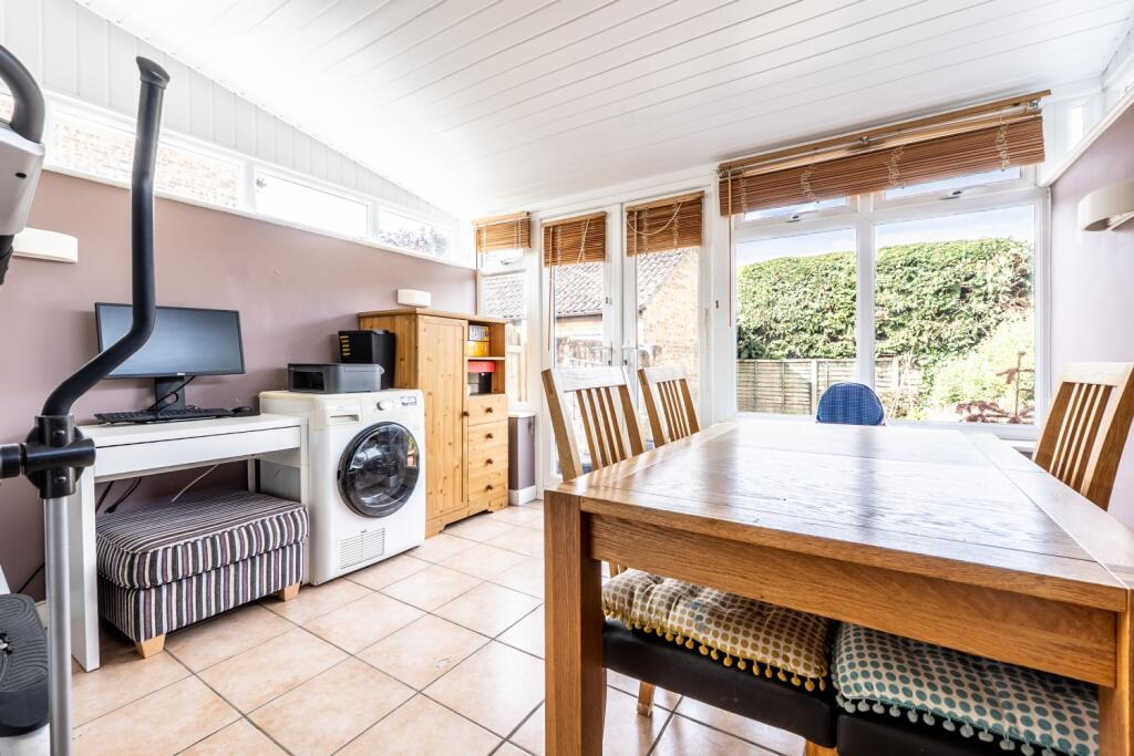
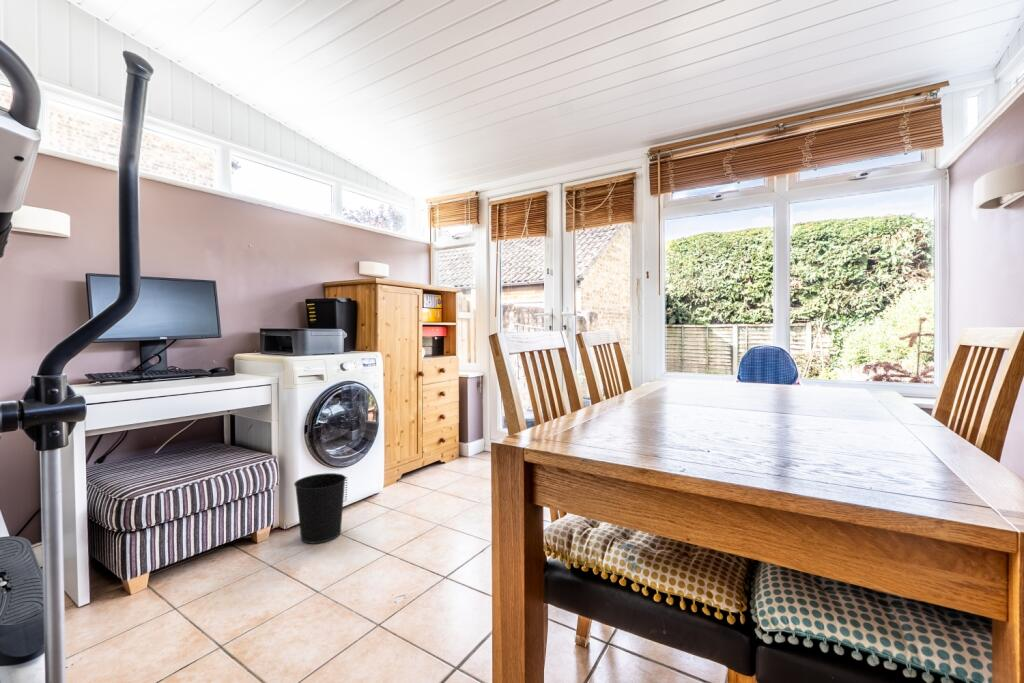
+ wastebasket (320, 507)
